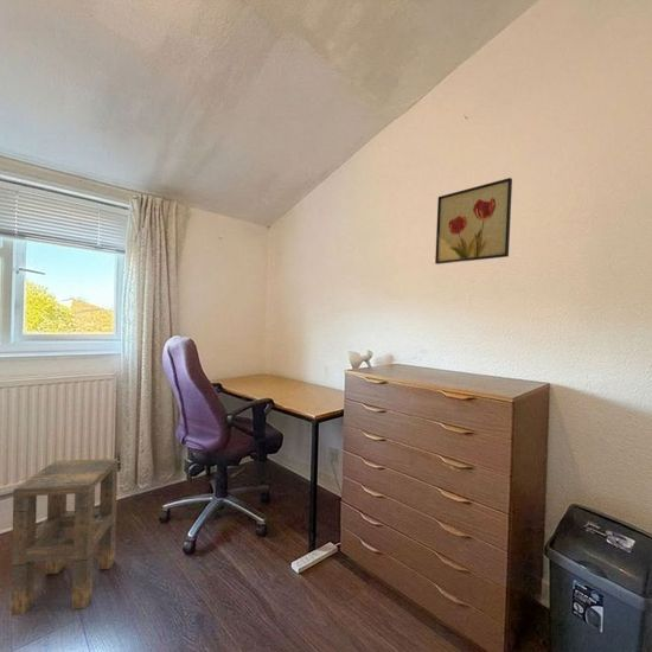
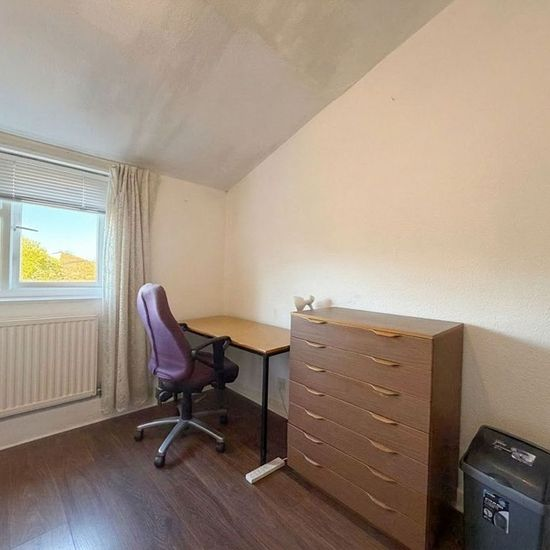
- wall art (471, 224)
- side table (69, 526)
